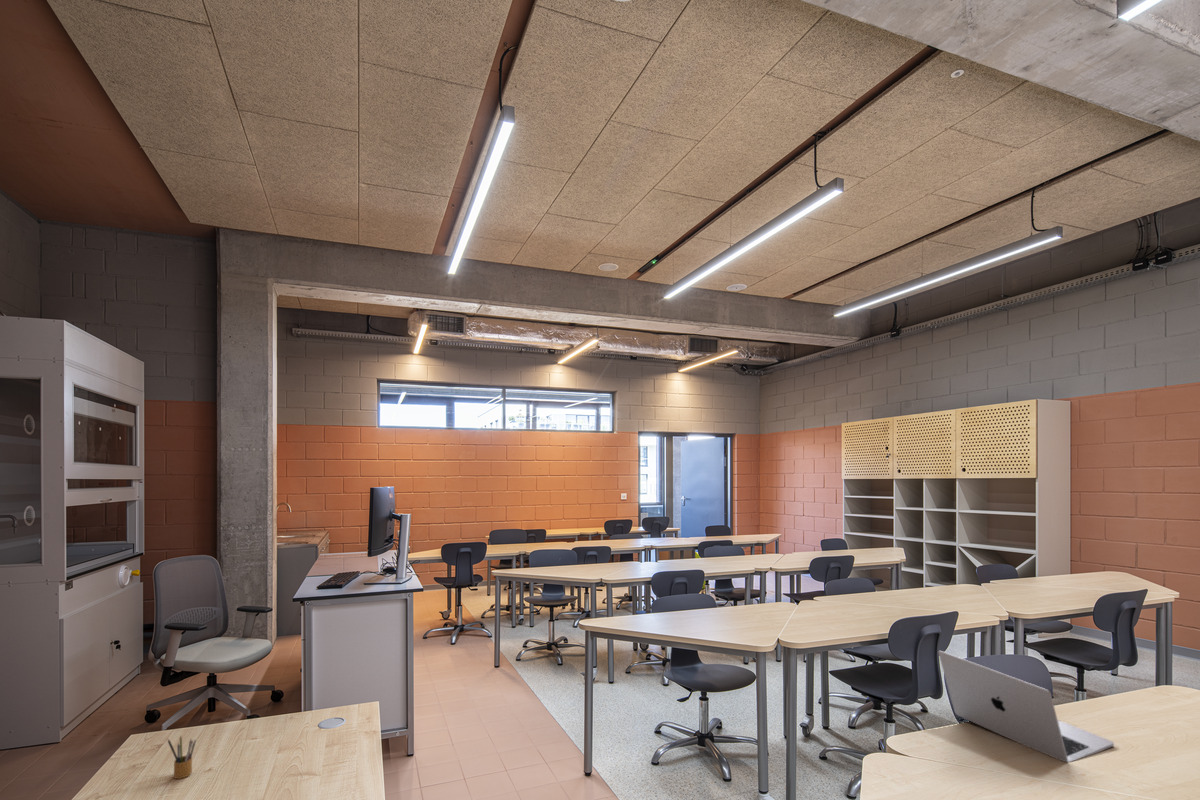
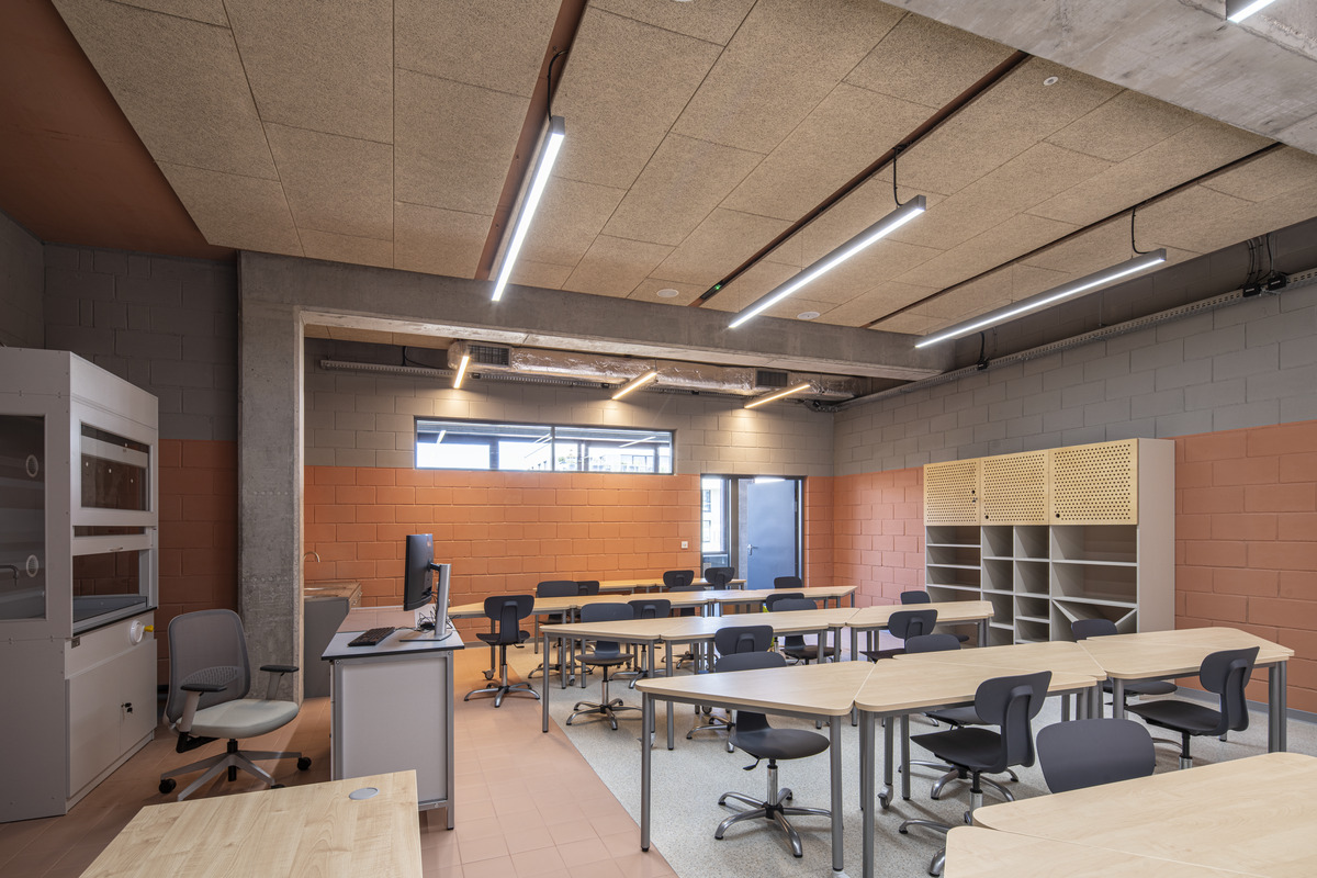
- laptop (1022, 696)
- pencil box (181, 755)
